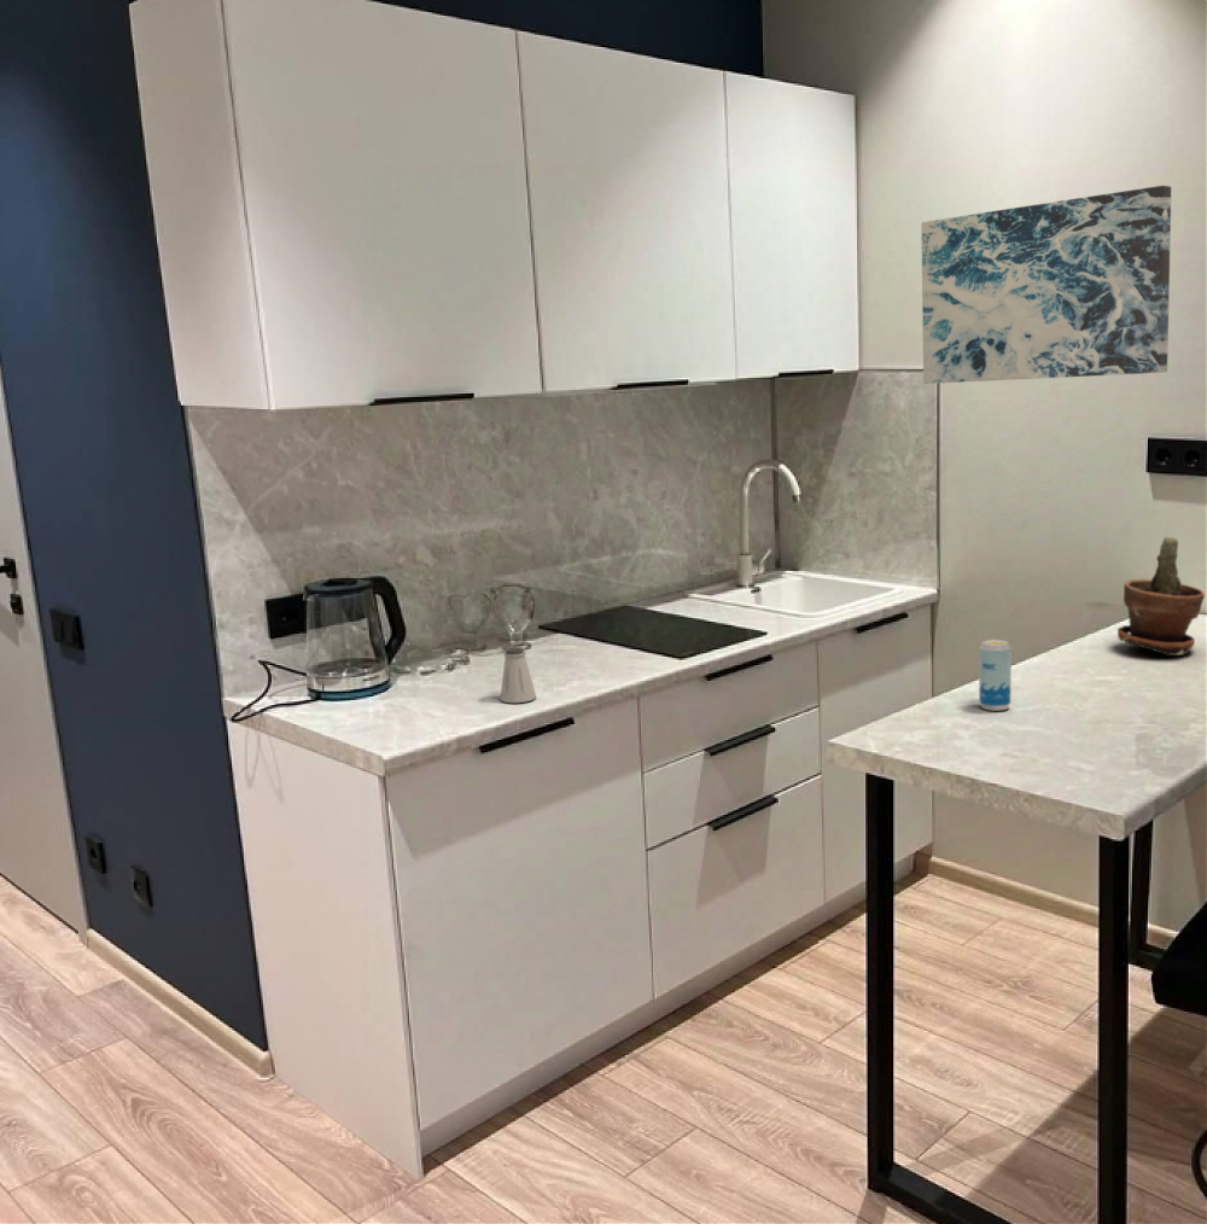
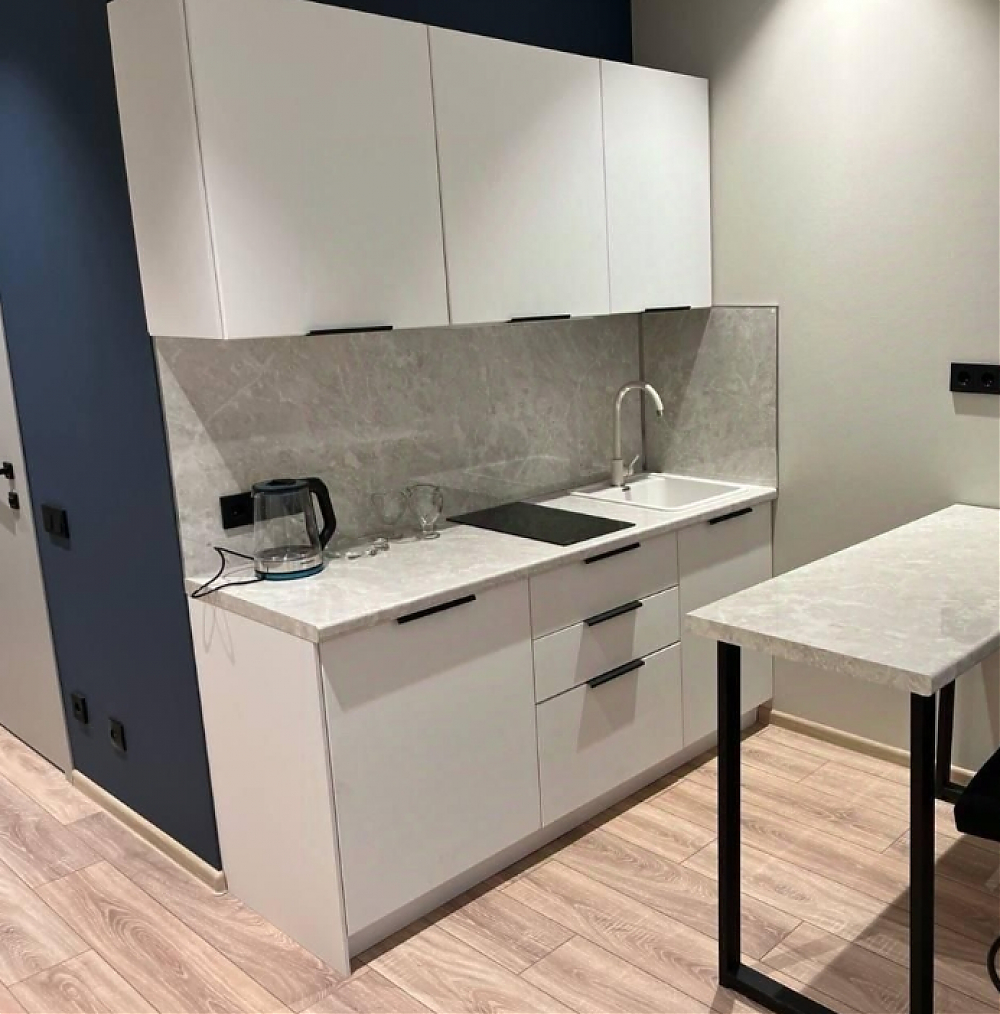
- saltshaker (515, 674)
- potted plant (1160, 591)
- beverage can (995, 675)
- wall art (1037, 292)
